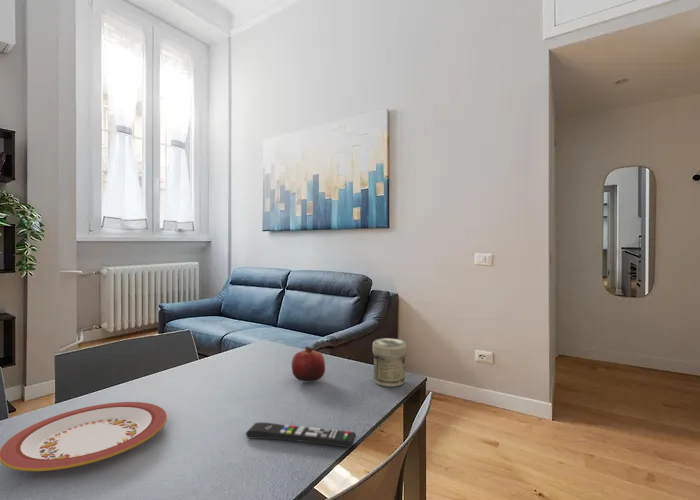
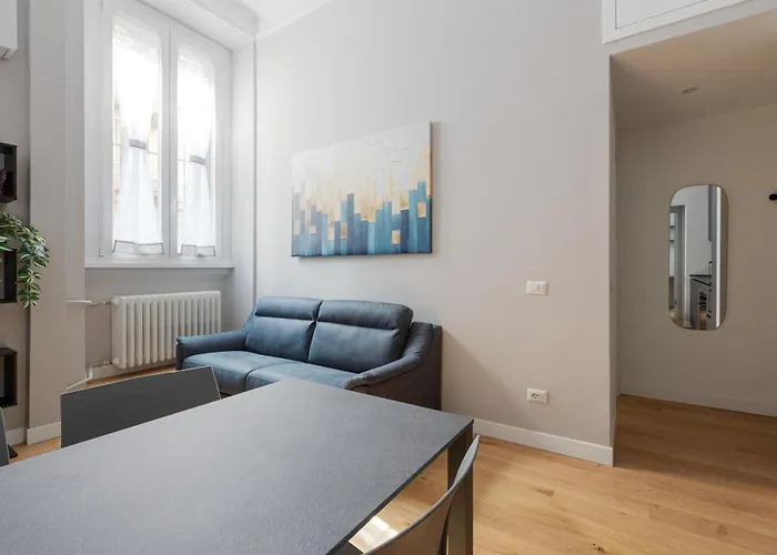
- plate (91, 434)
- fruit (308, 364)
- remote control (300, 434)
- jar (389, 361)
